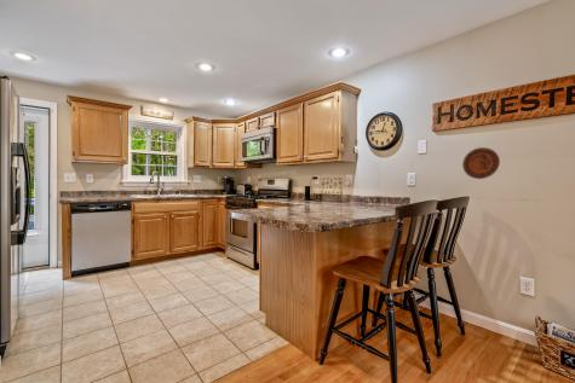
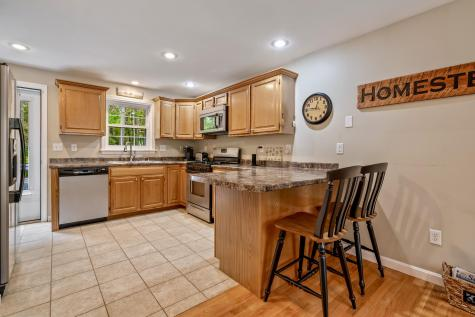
- decorative plate (479, 163)
